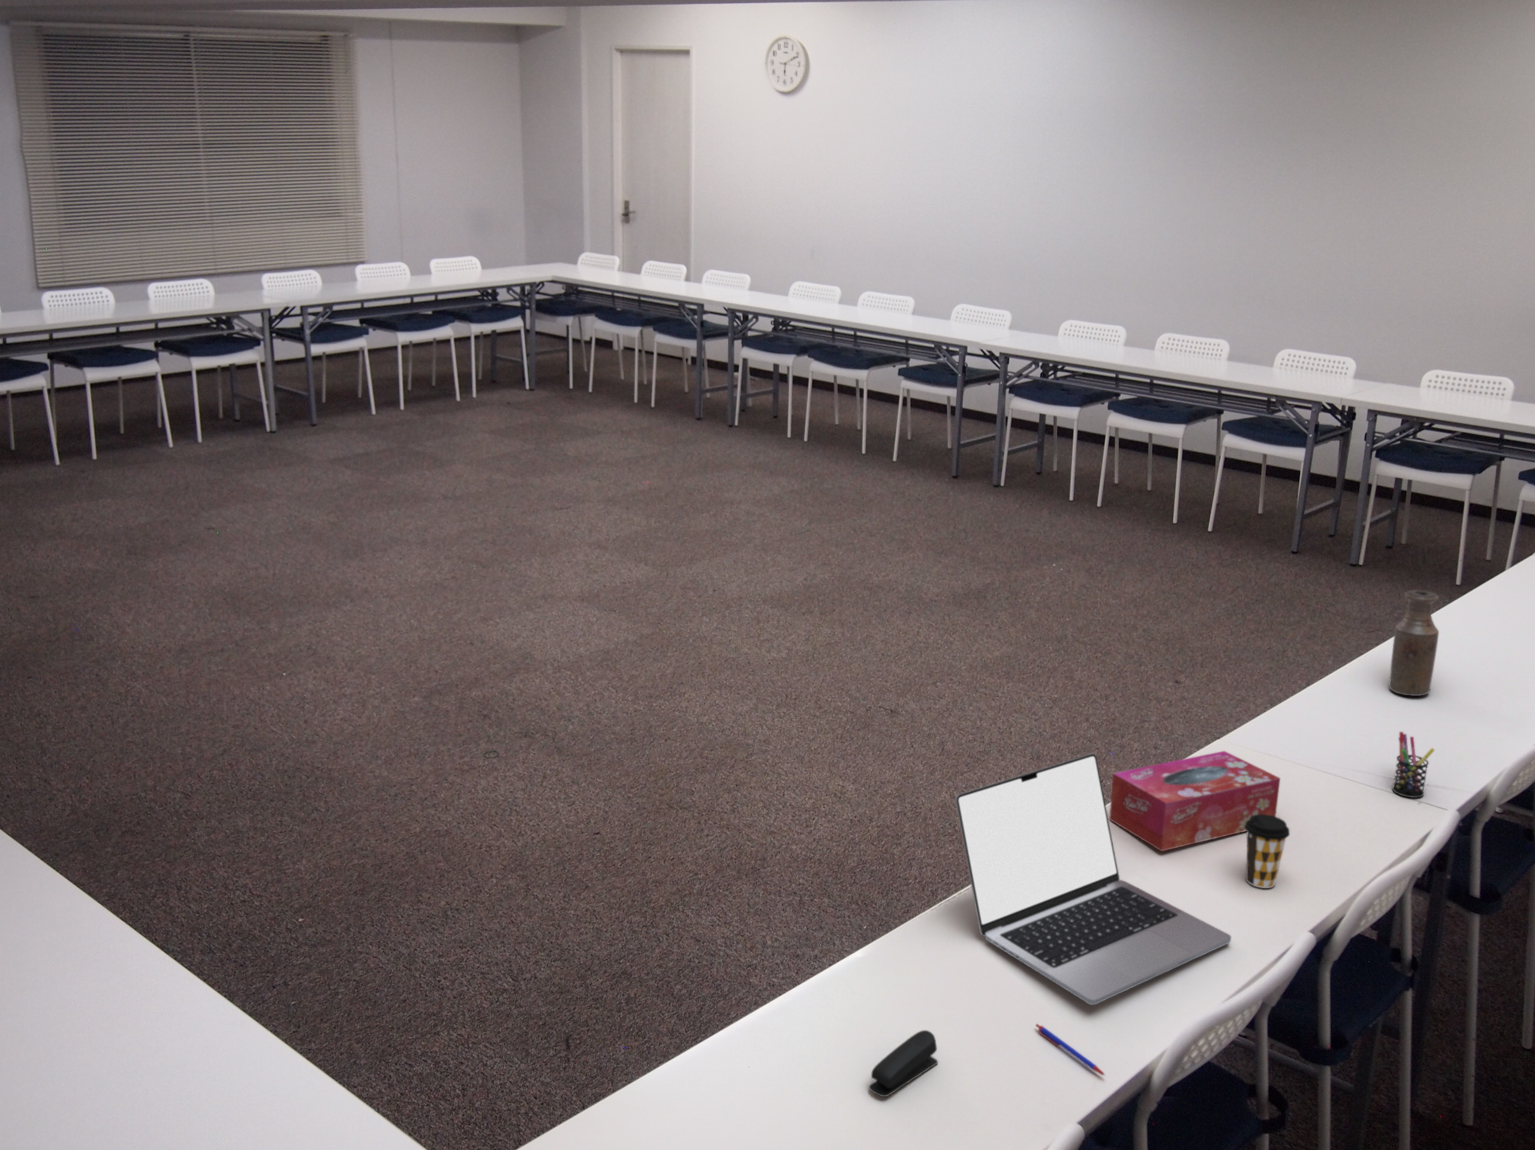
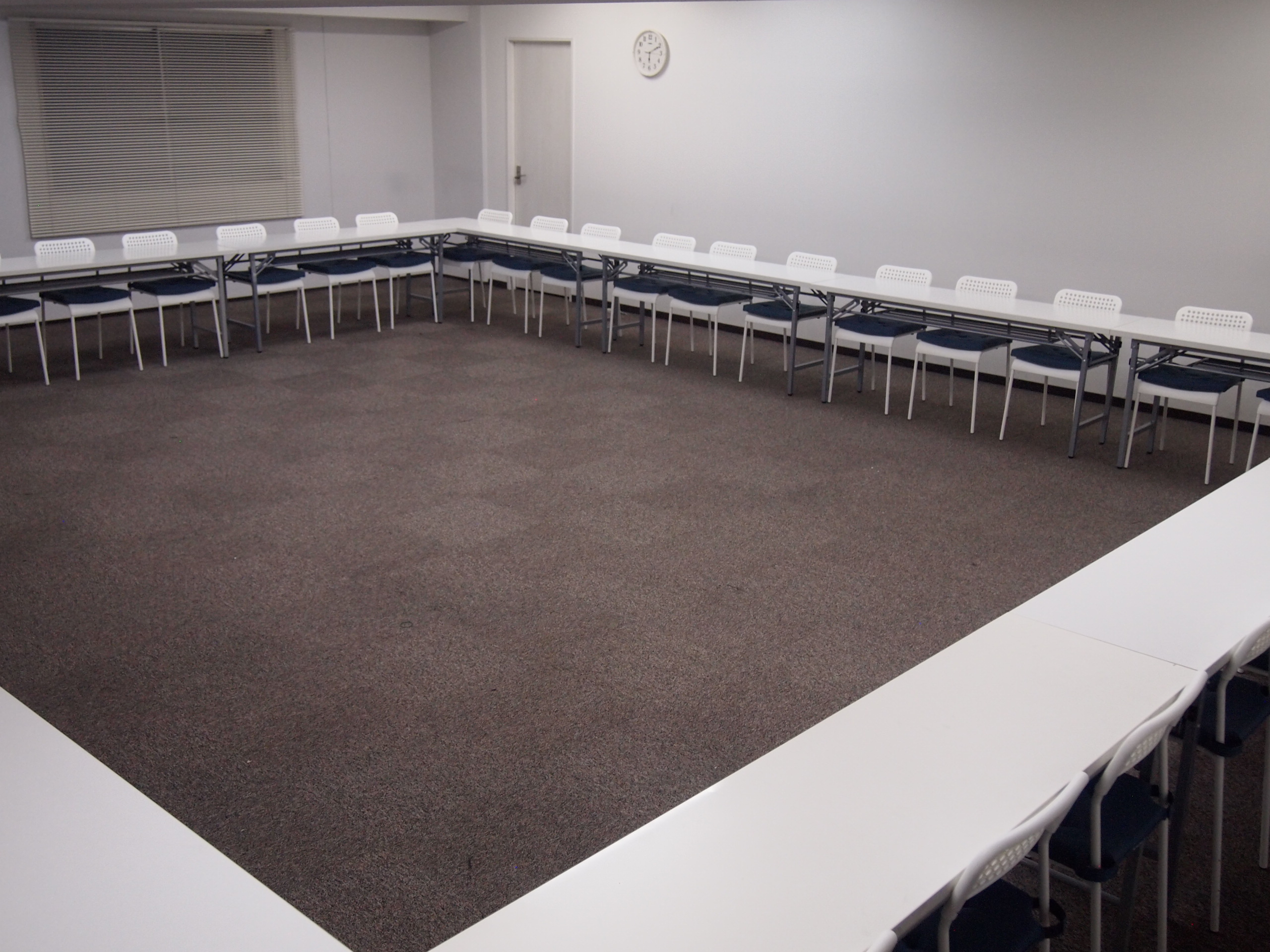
- stapler (904, 1062)
- laptop (1093, 869)
- tissue box (1194, 798)
- coffee cup (1264, 852)
- bottle (1415, 643)
- pen (1070, 1050)
- pen holder (1408, 765)
